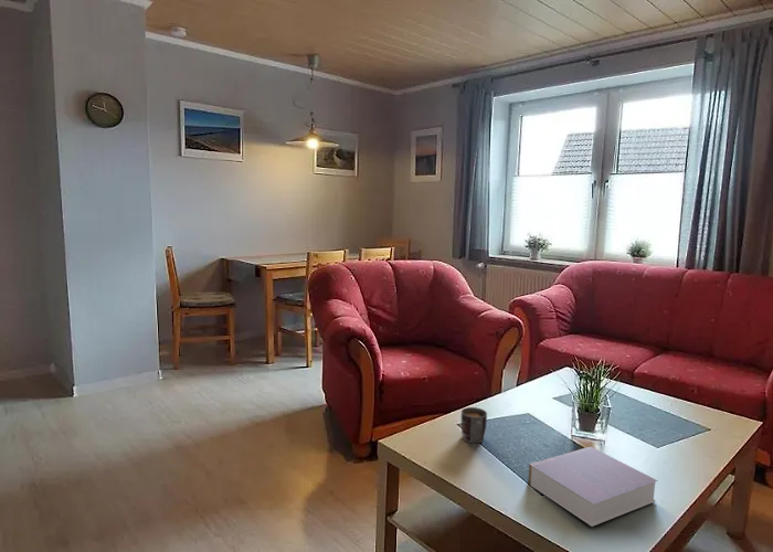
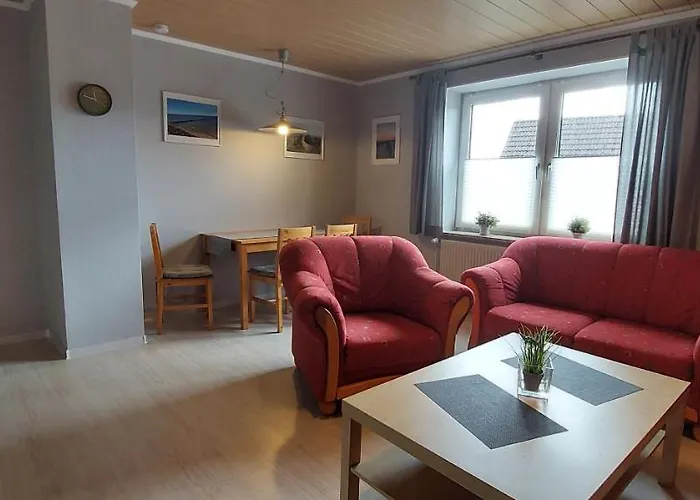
- mug (475, 427)
- book (591, 481)
